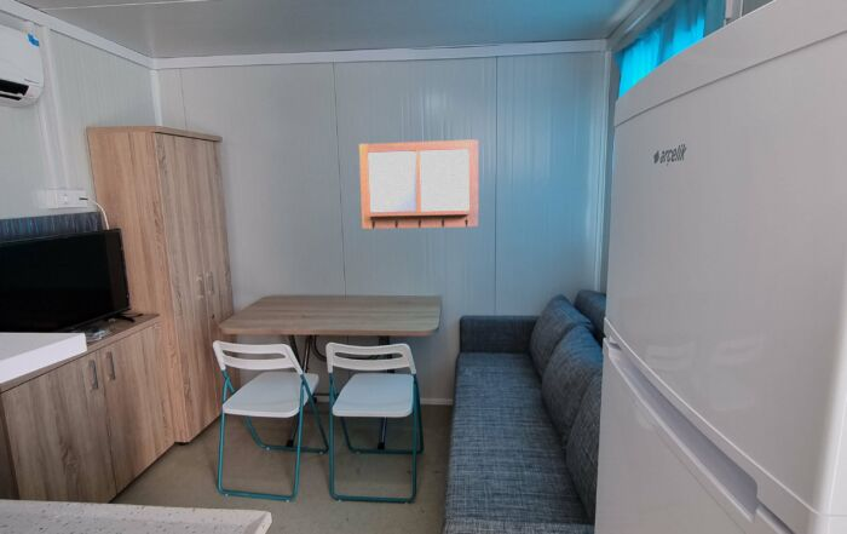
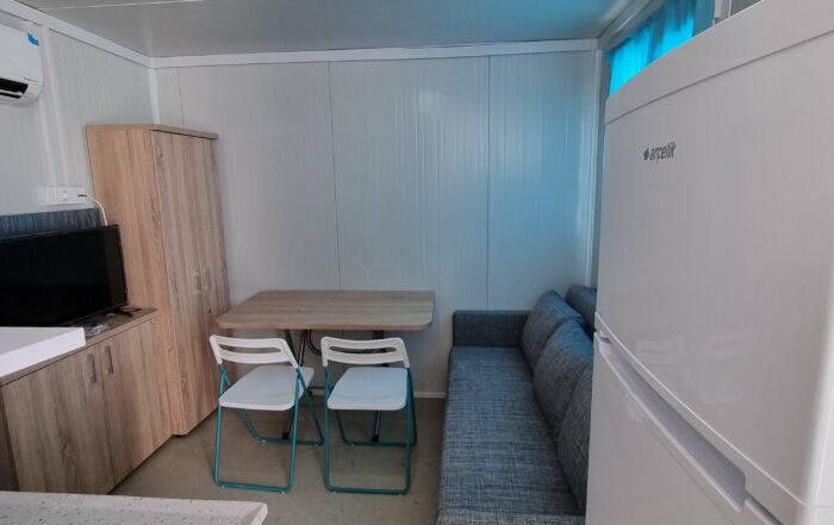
- writing board (417, 184)
